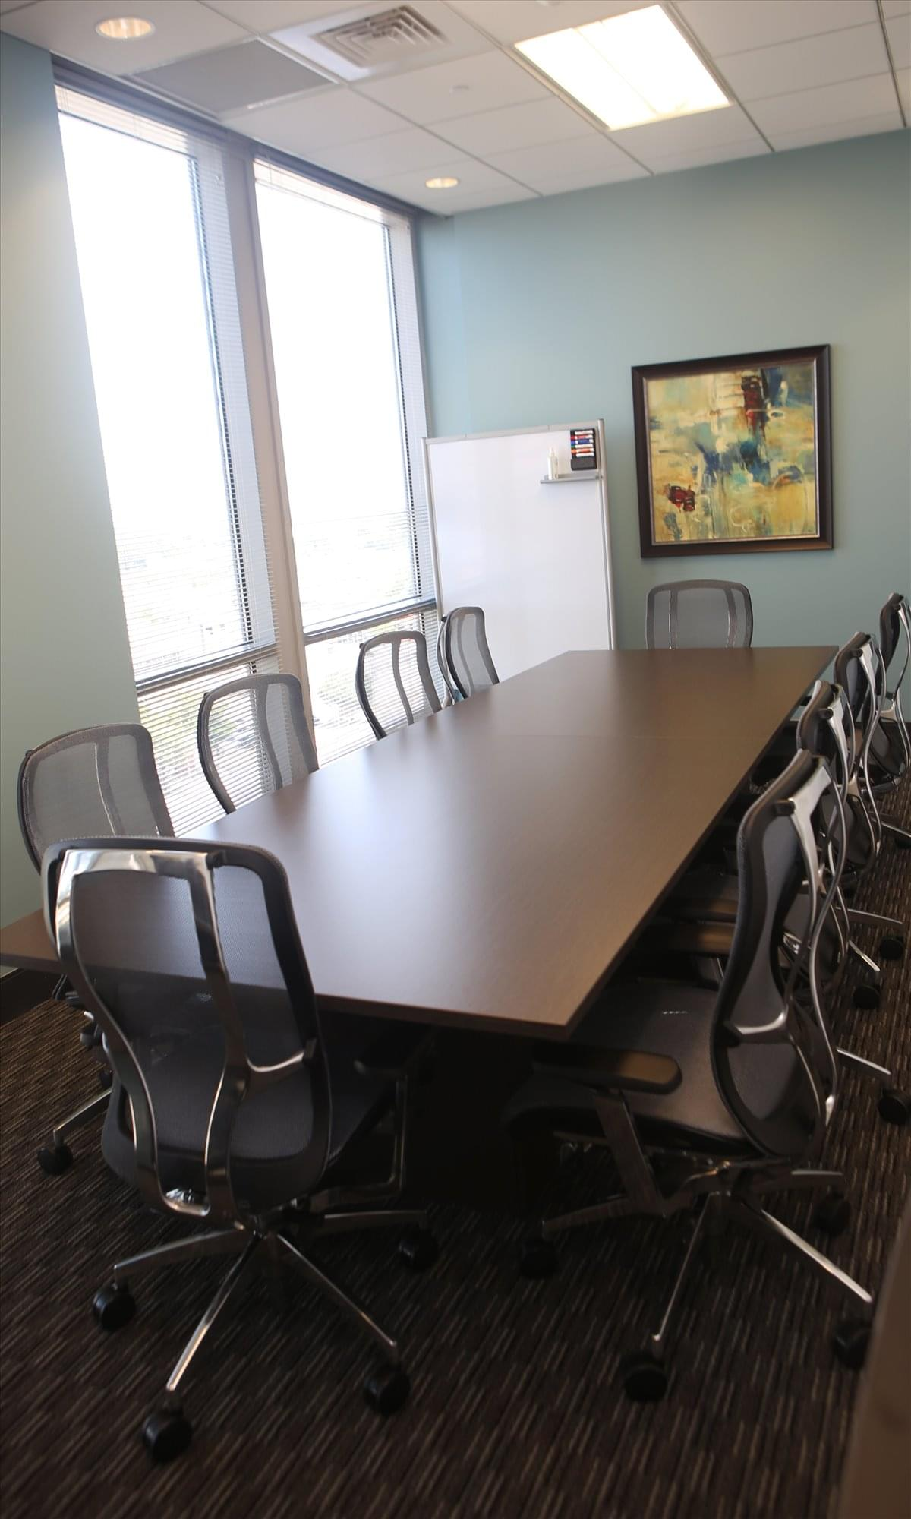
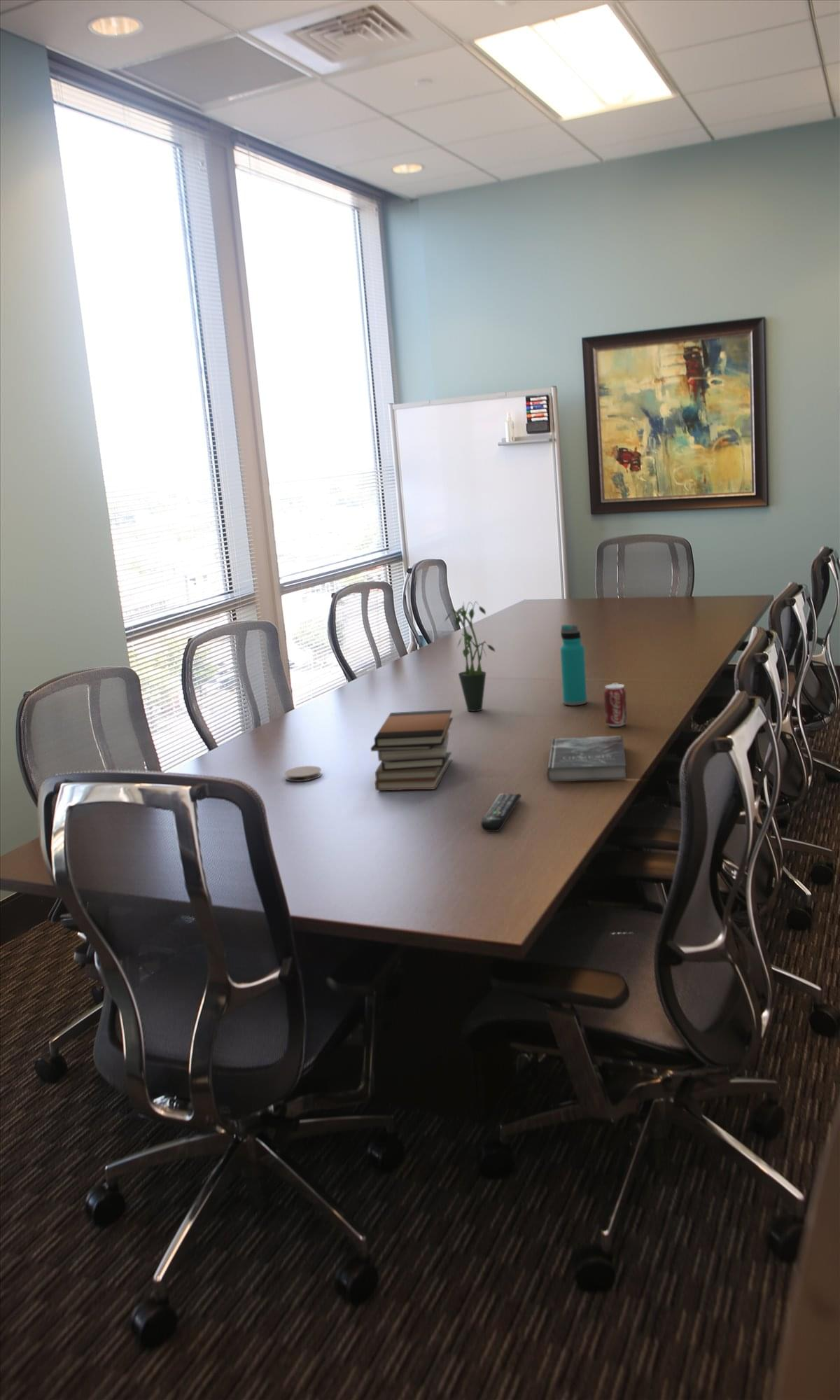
+ book (587, 757)
+ book stack (415, 748)
+ remote control (501, 810)
+ coaster (303, 774)
+ potted plant (470, 655)
+ water bottle (573, 664)
+ beverage can (615, 704)
